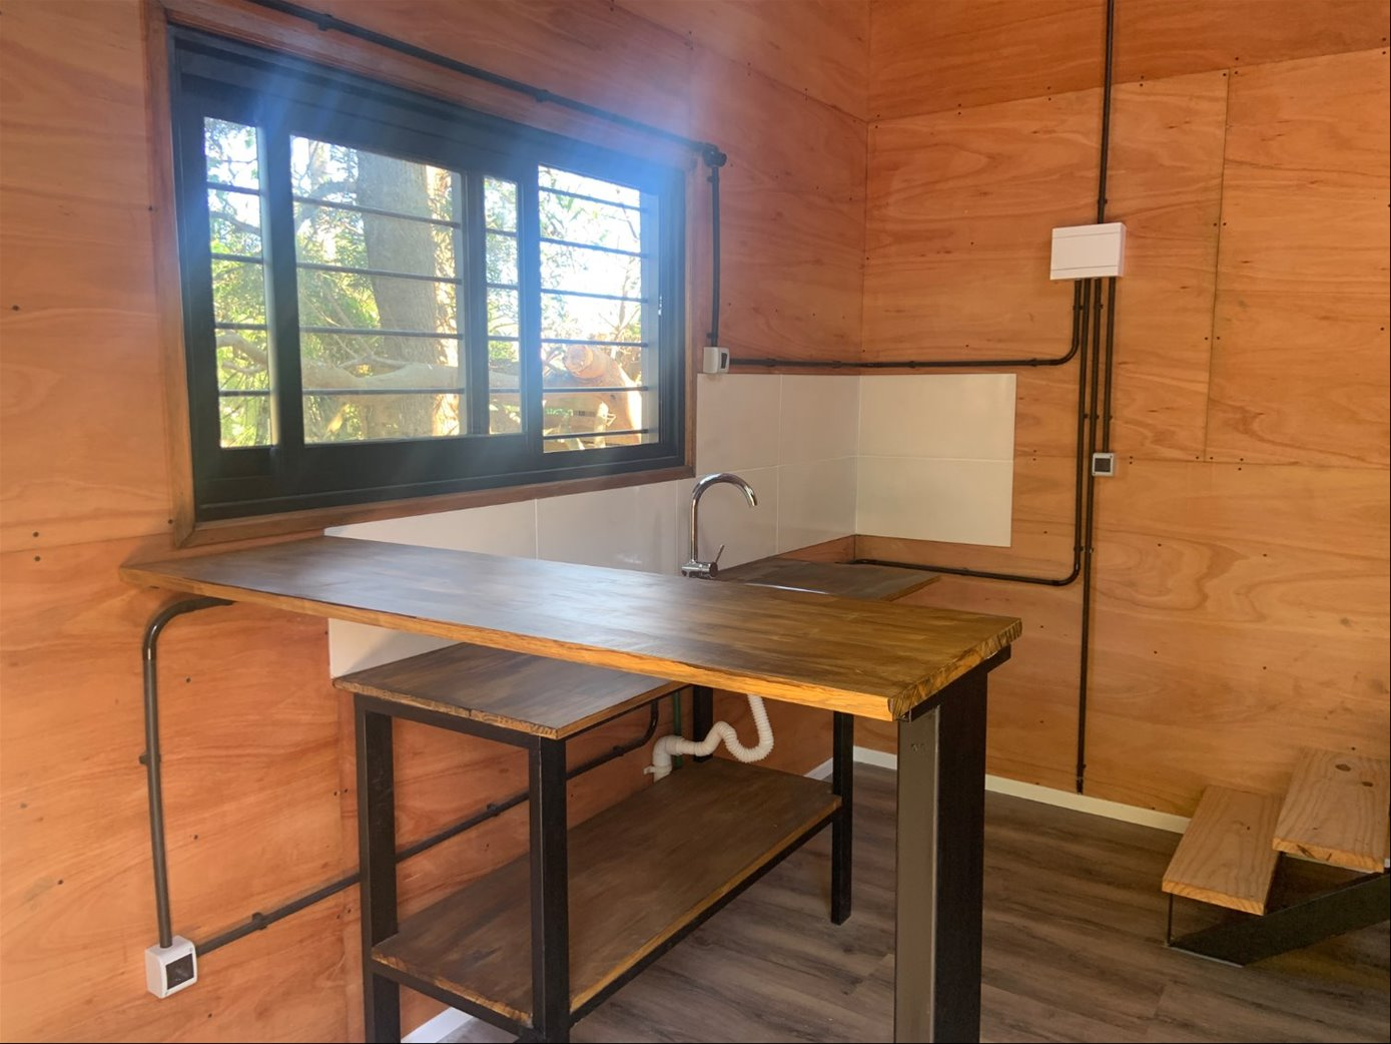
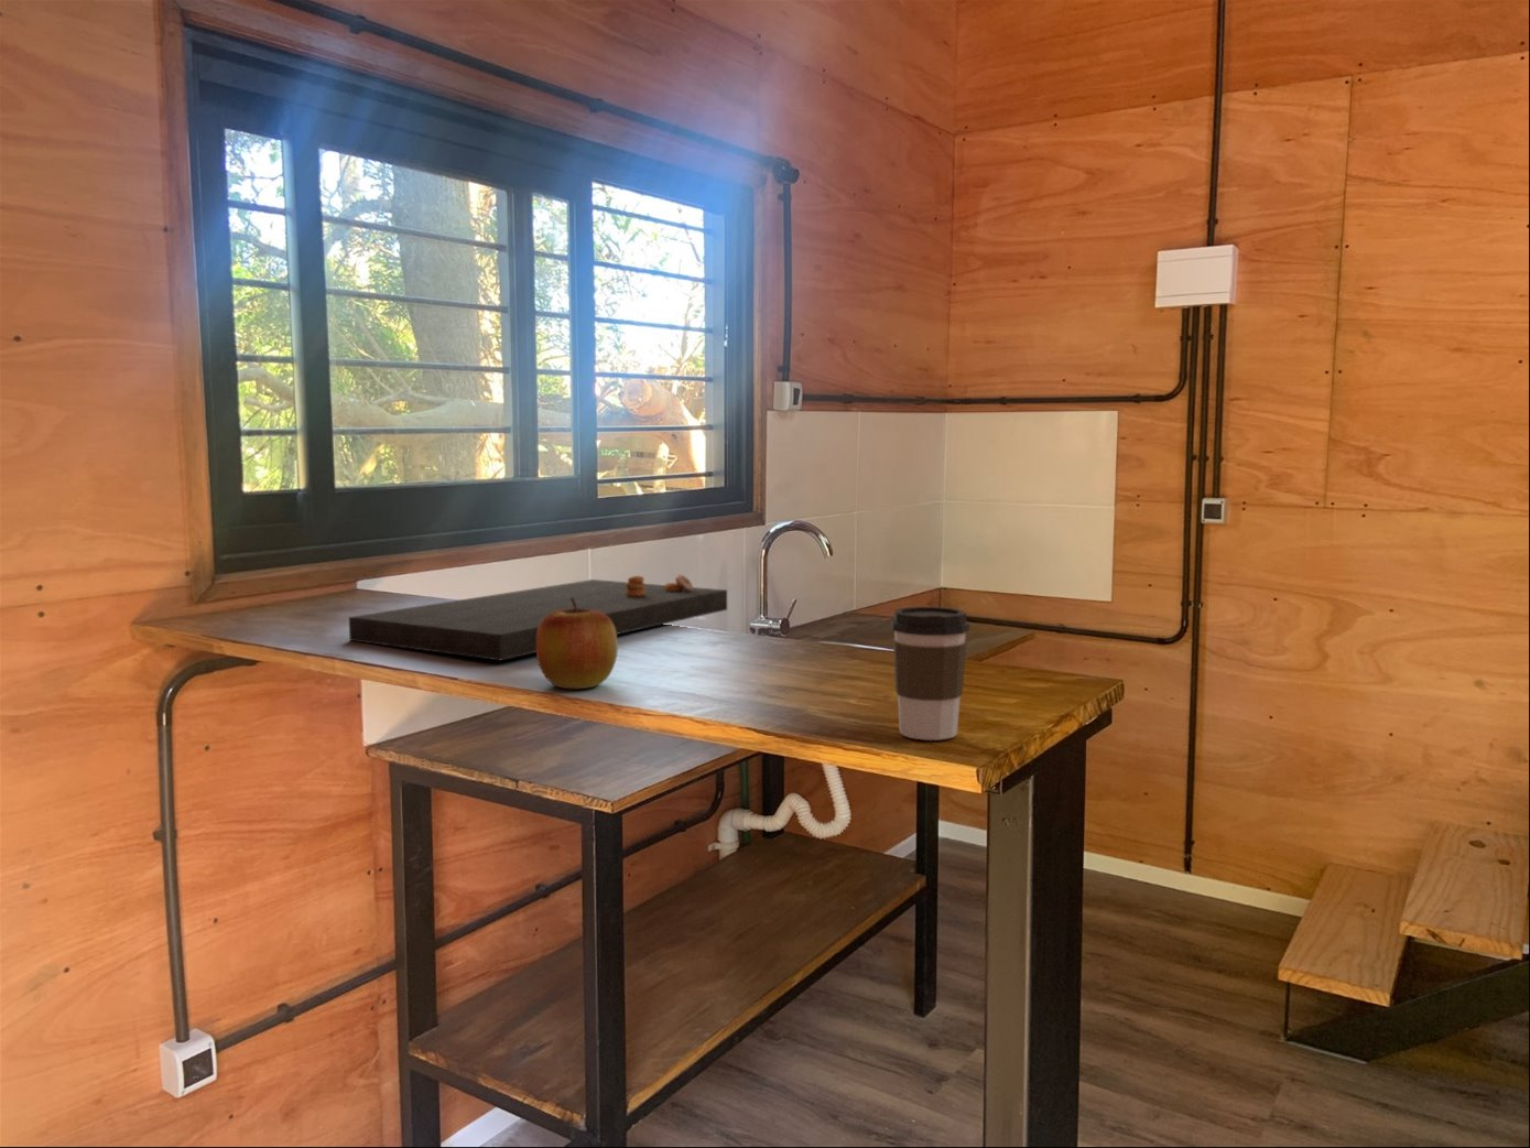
+ coffee cup (928, 672)
+ cutting board (555, 603)
+ apple (576, 642)
